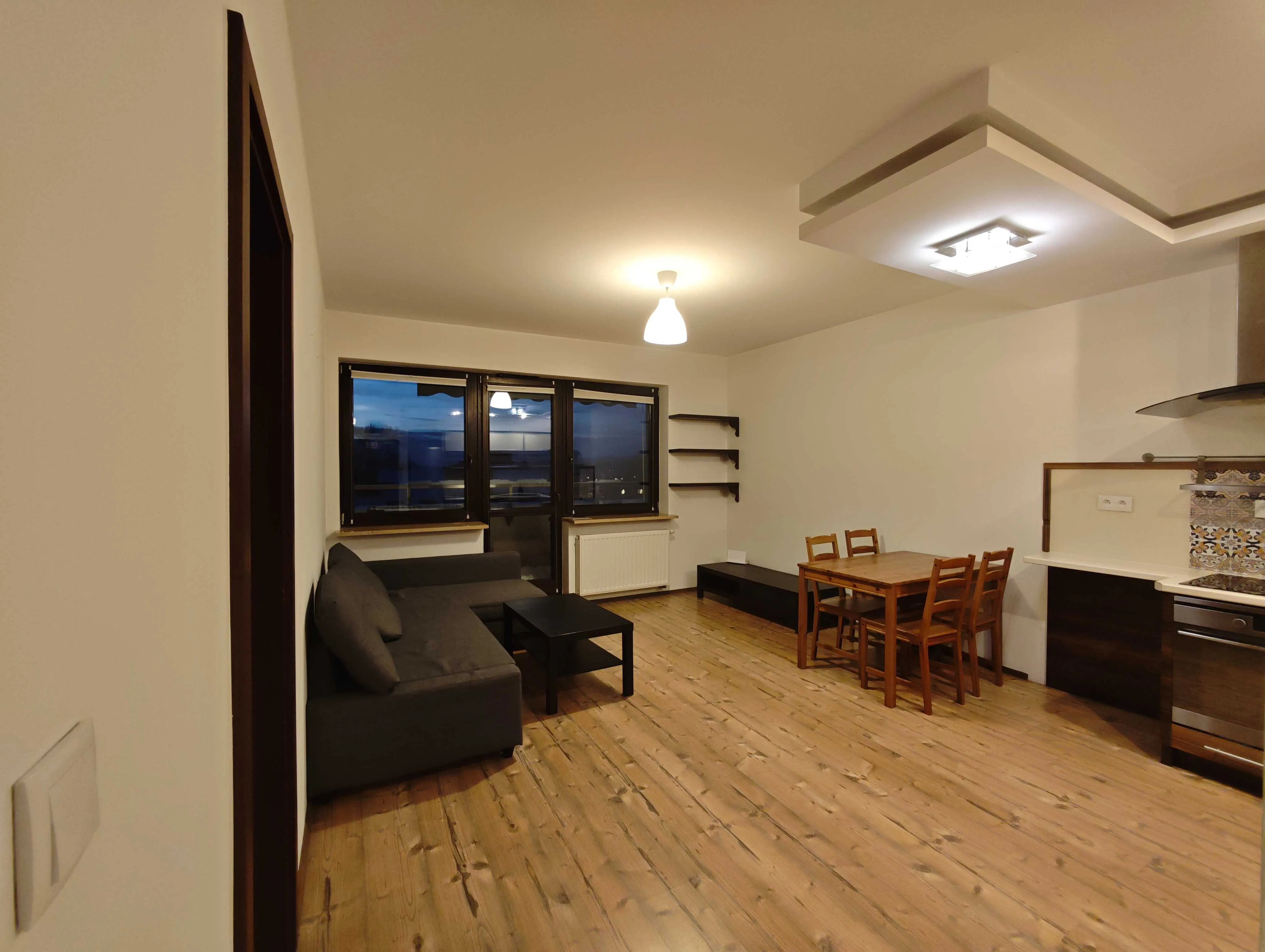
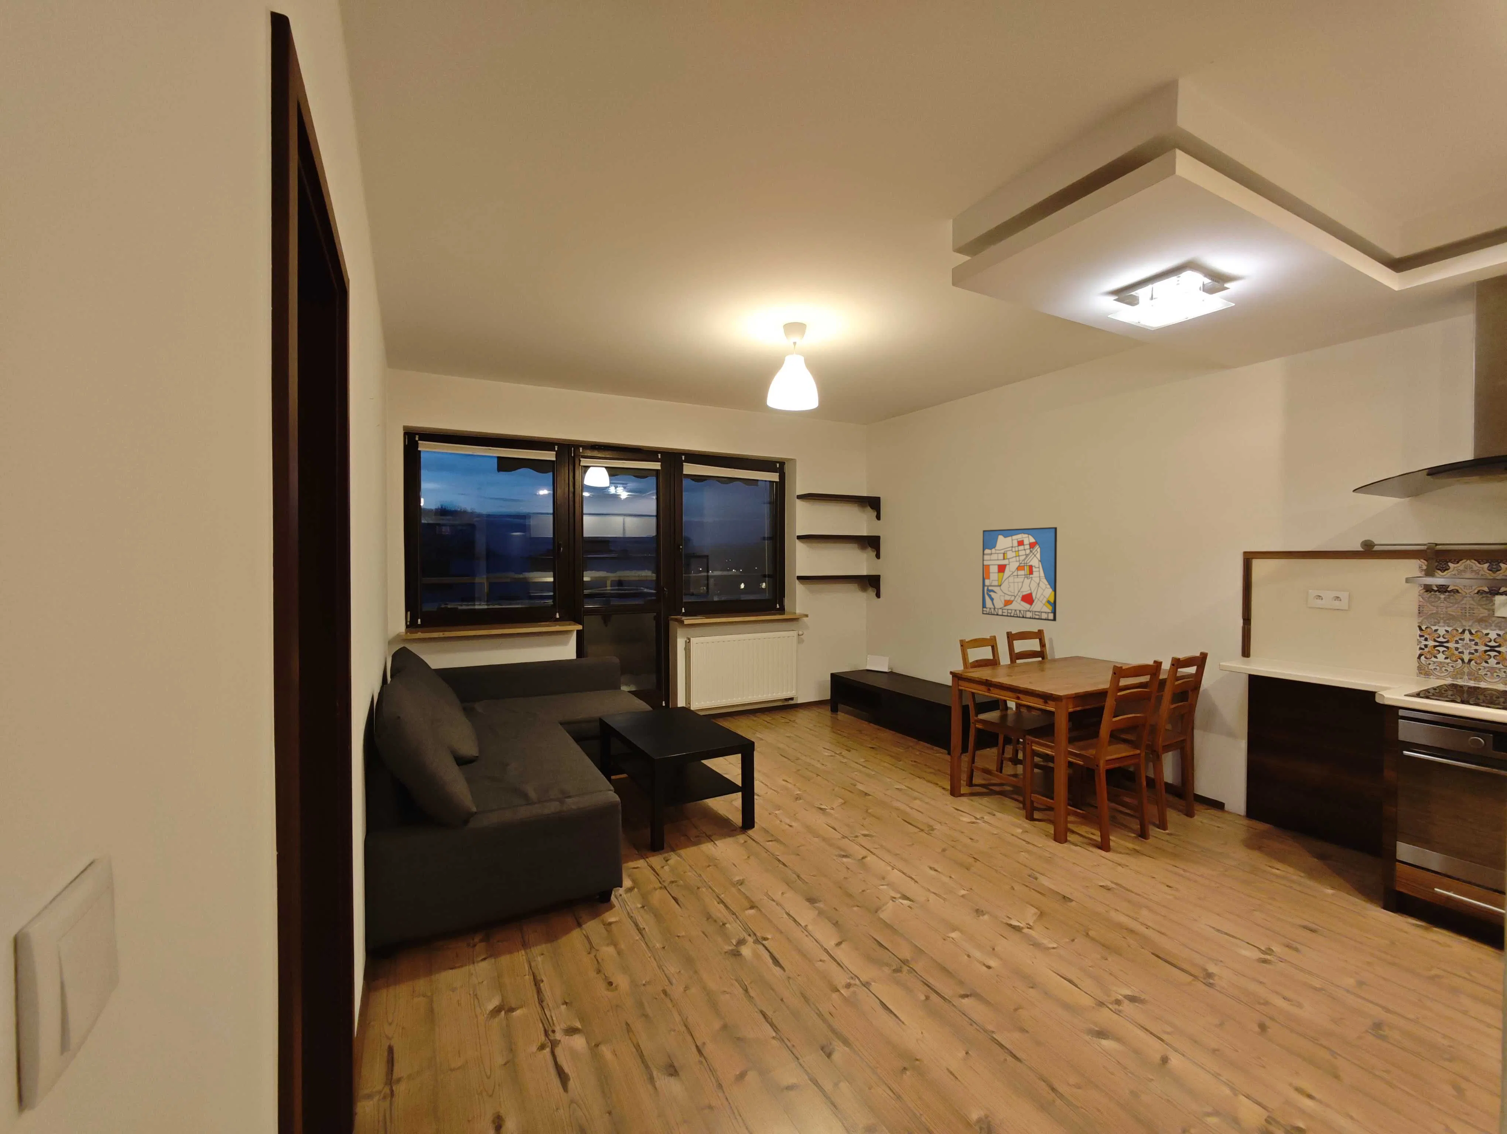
+ wall art (1017, 573)
